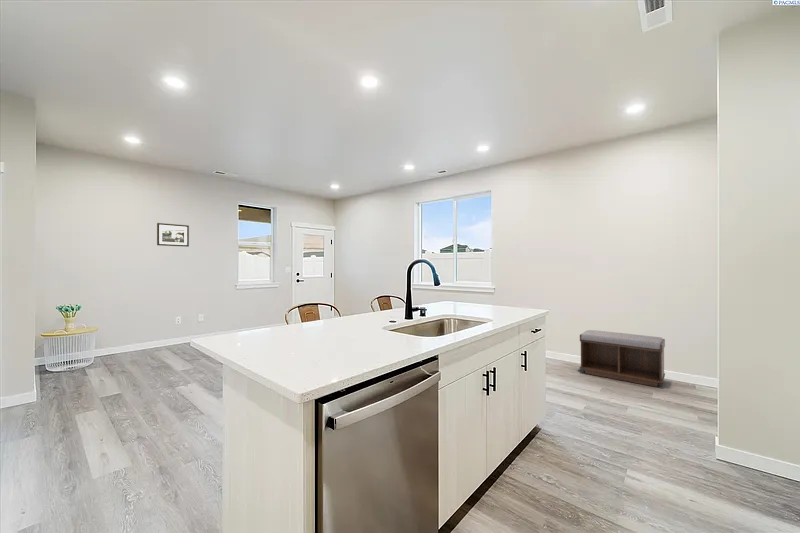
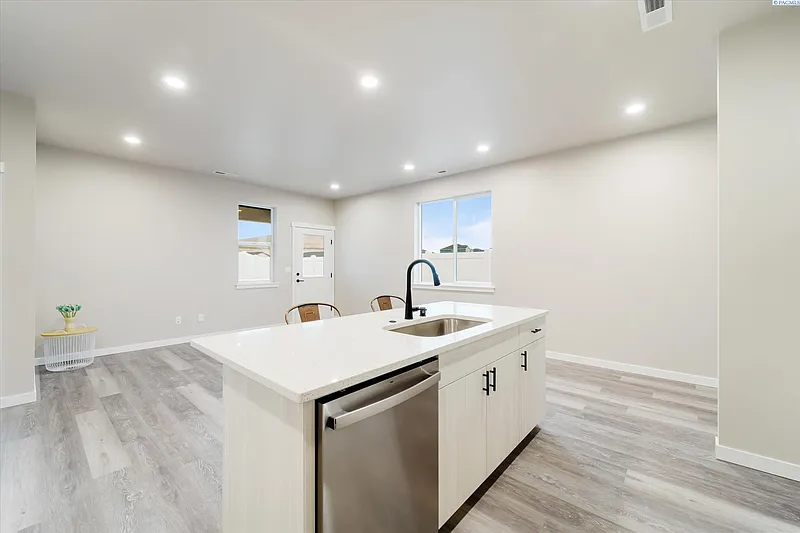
- picture frame (173, 235)
- bench (620, 355)
